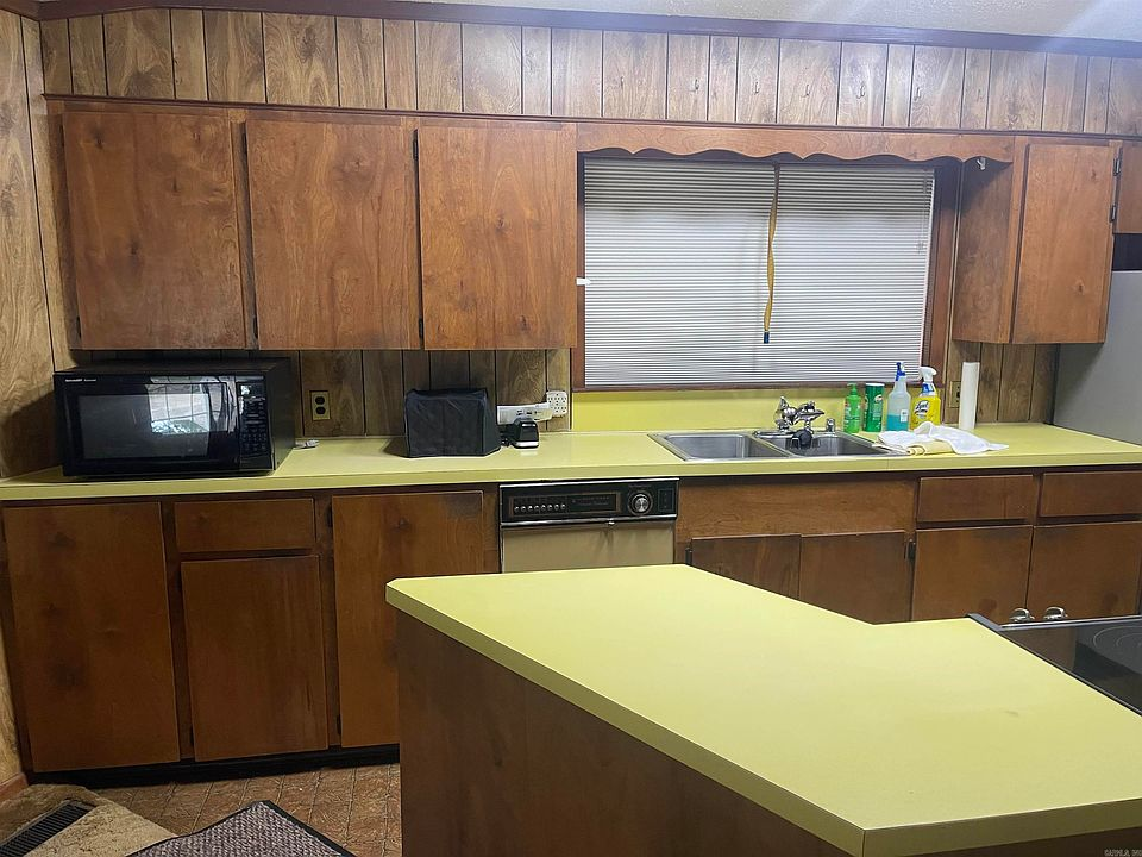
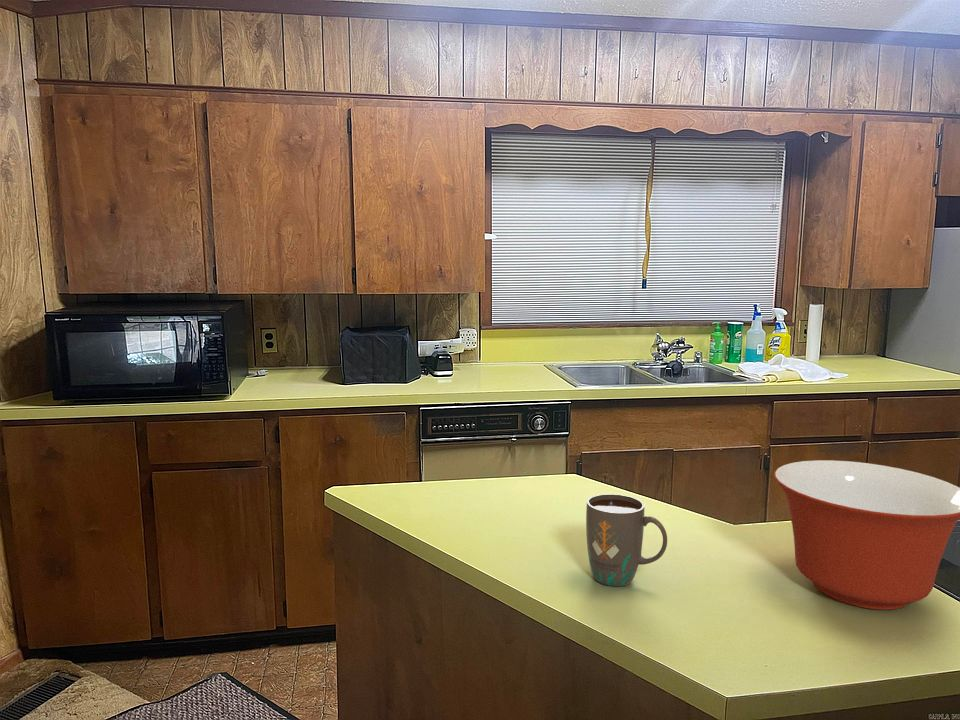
+ mixing bowl (863, 537)
+ mug (625, 543)
